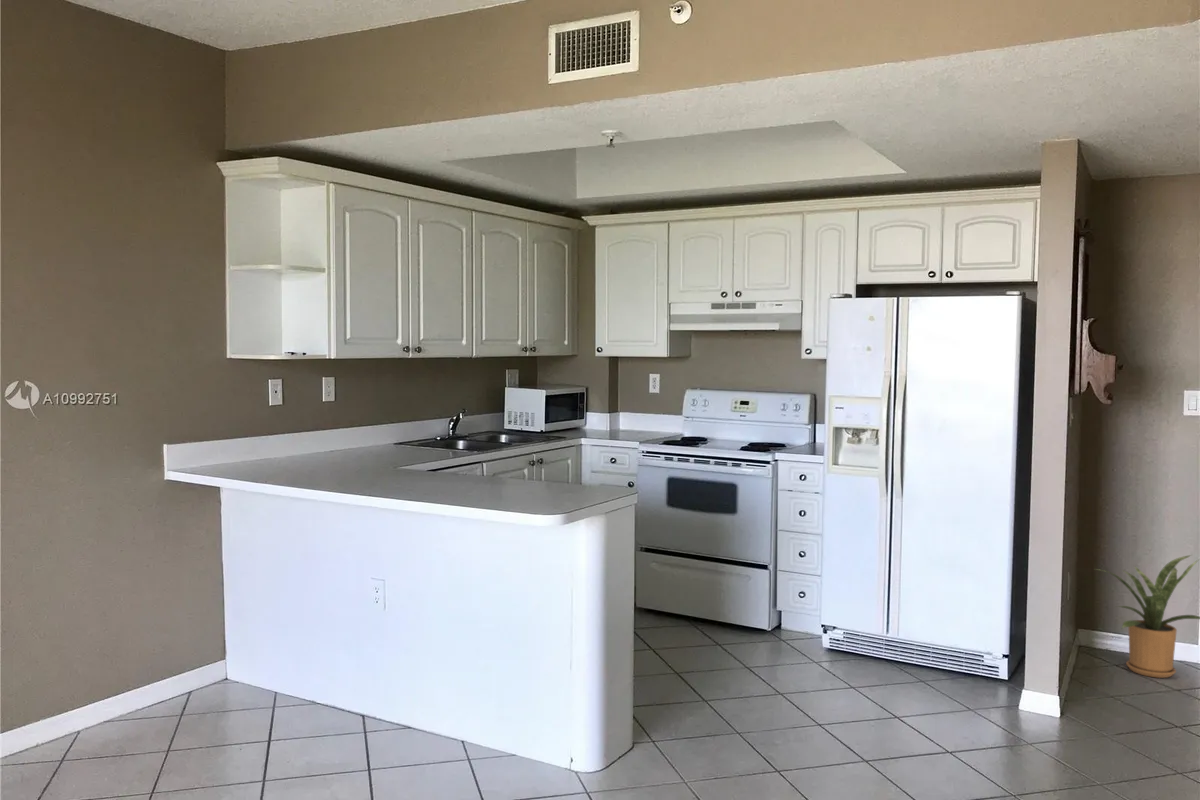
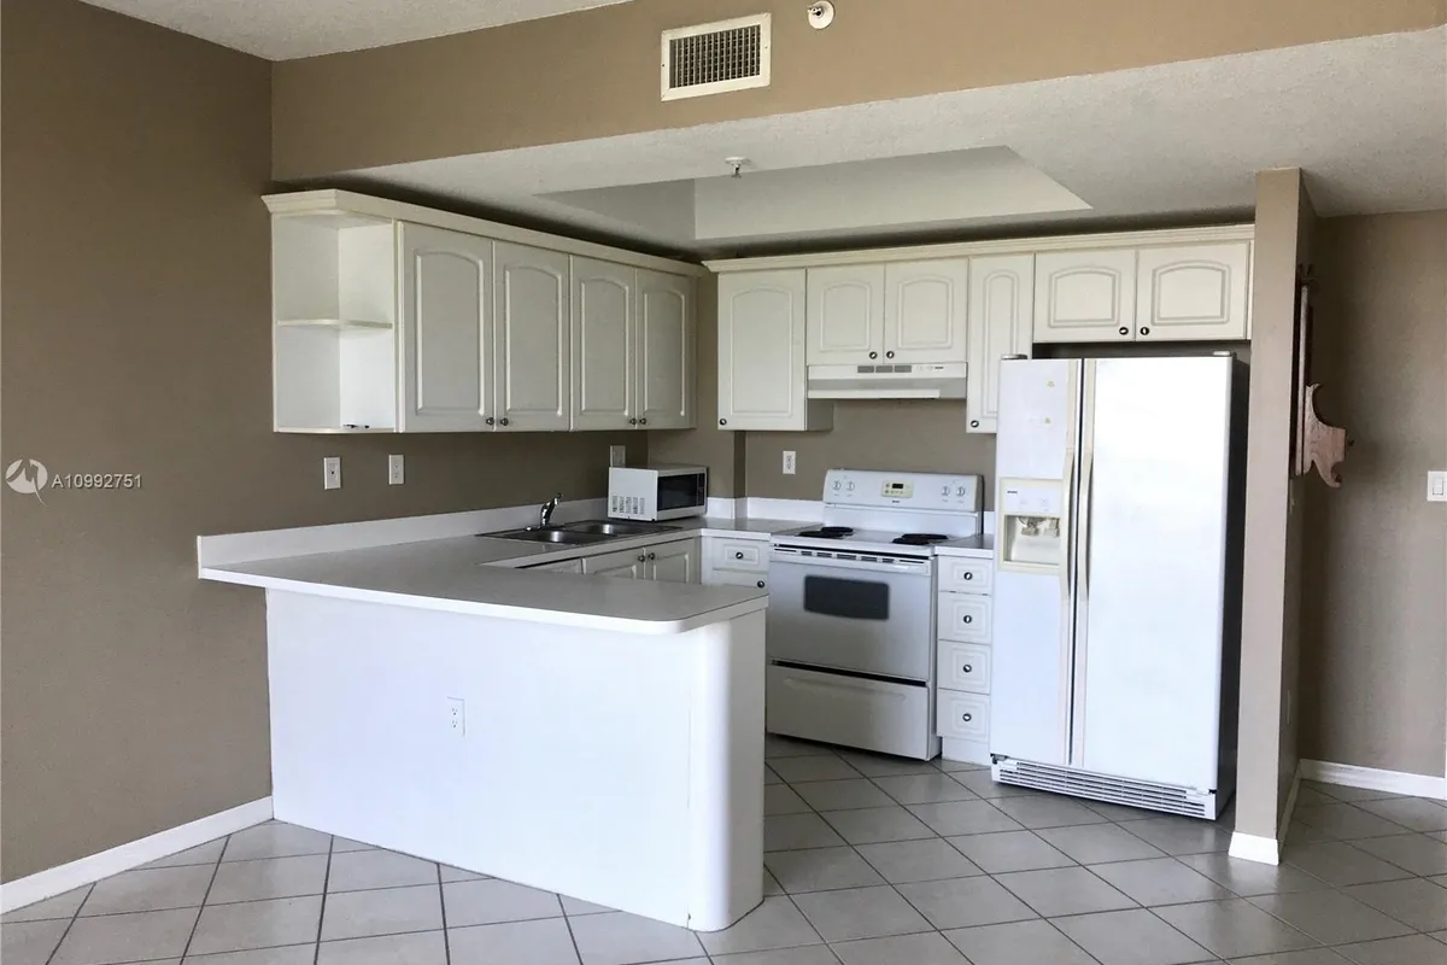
- house plant (1148, 611)
